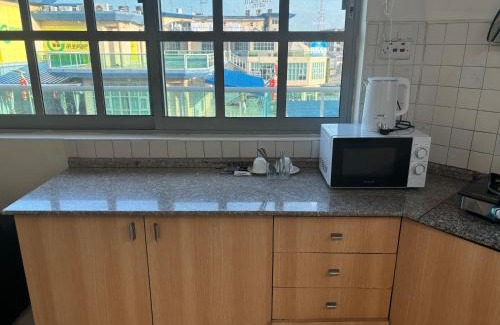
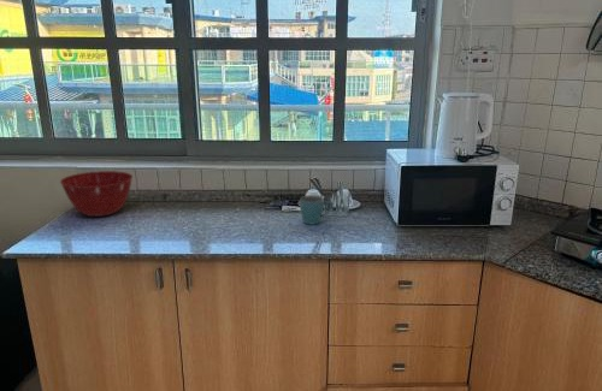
+ mixing bowl (99, 195)
+ mug (315, 209)
